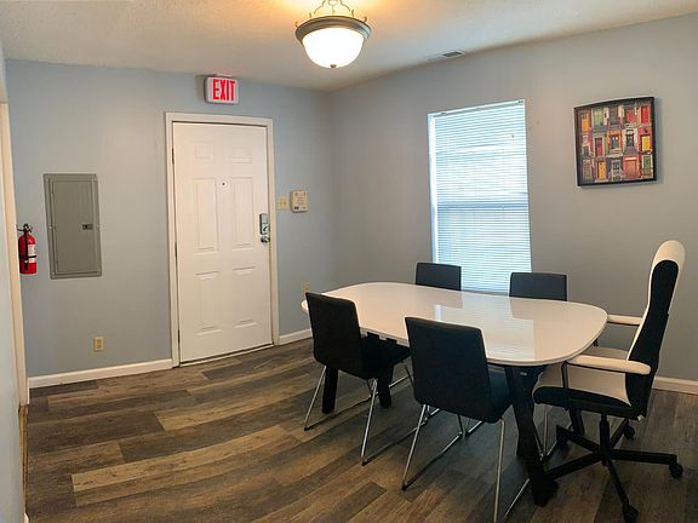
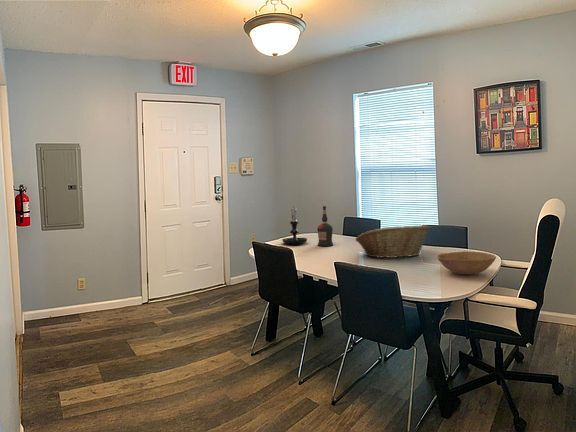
+ liquor bottle (324, 225)
+ candle holder (294, 224)
+ fruit basket (393, 239)
+ bowl (465, 264)
